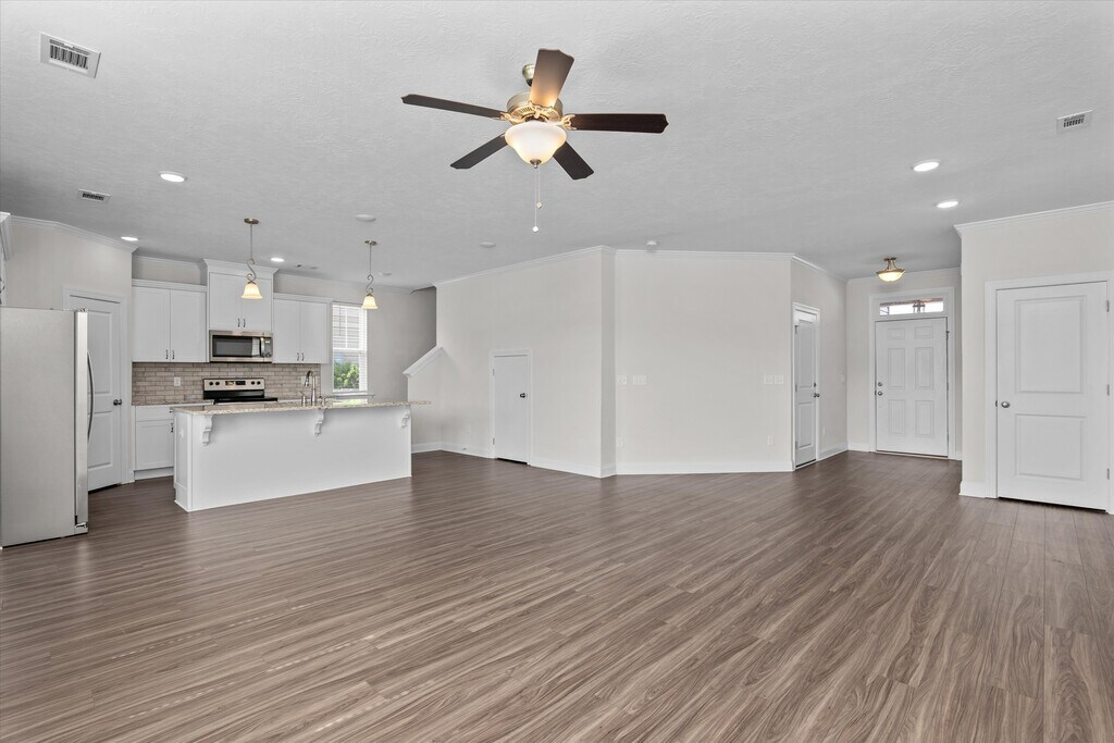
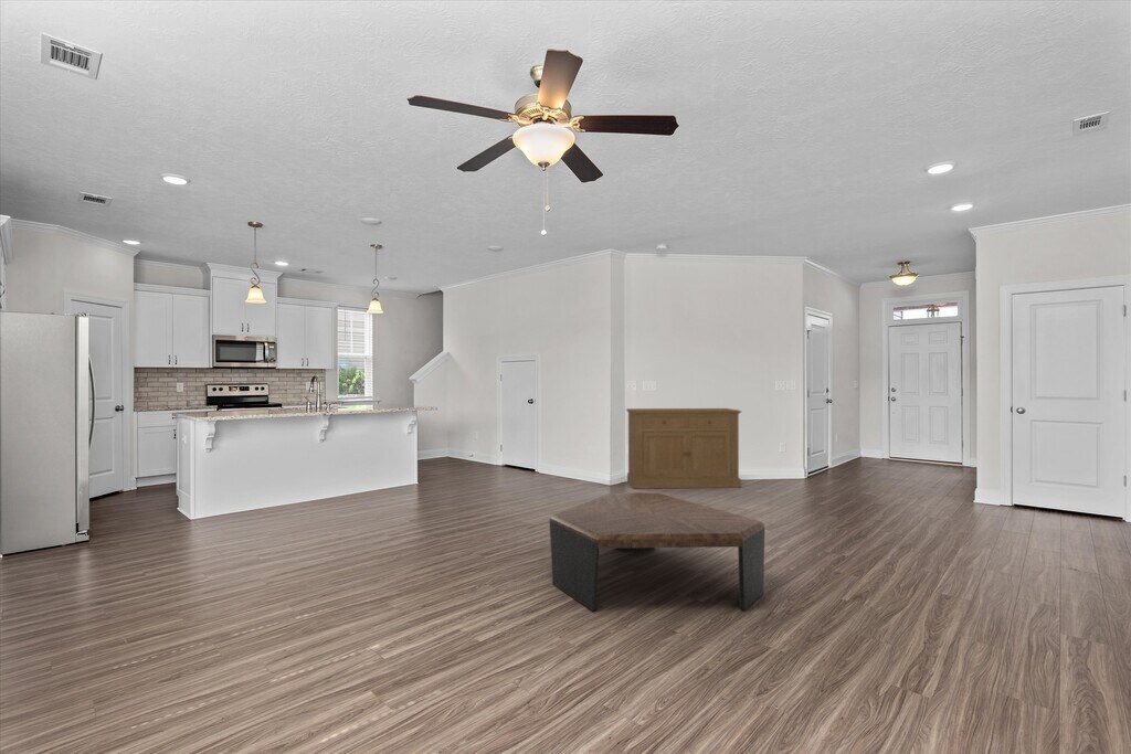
+ sideboard (681, 446)
+ coffee table (648, 542)
